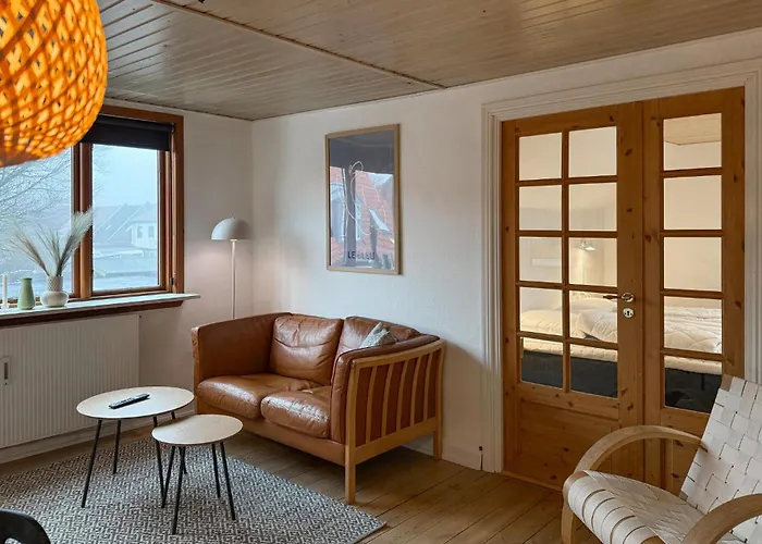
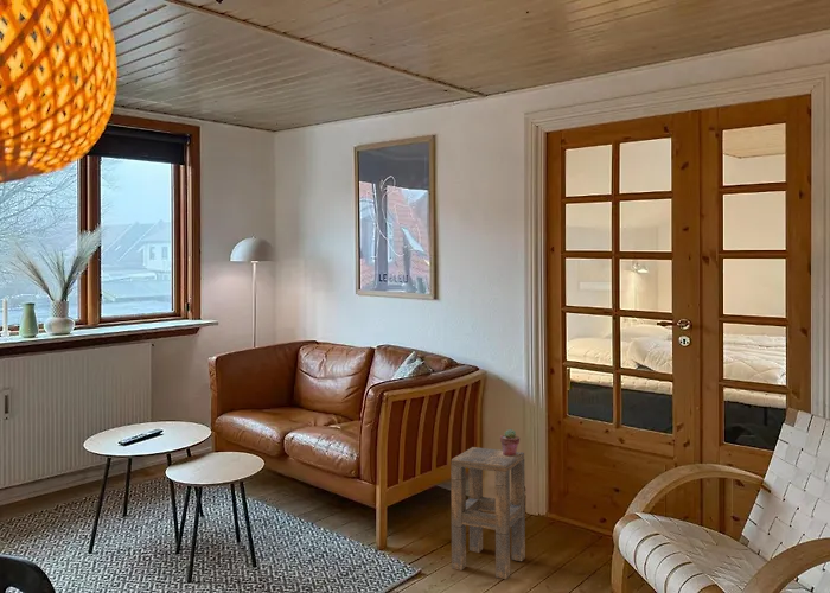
+ side table (489, 509)
+ potted succulent (510, 441)
